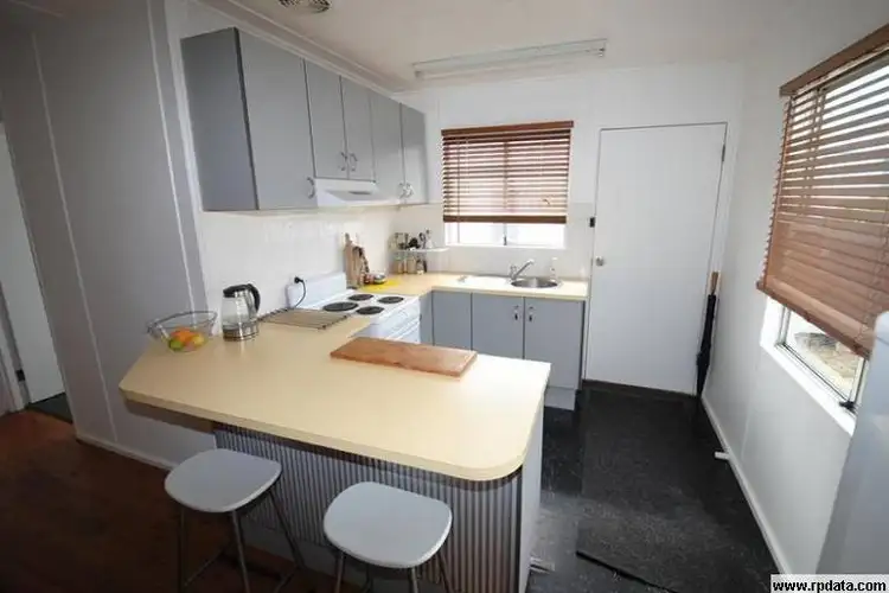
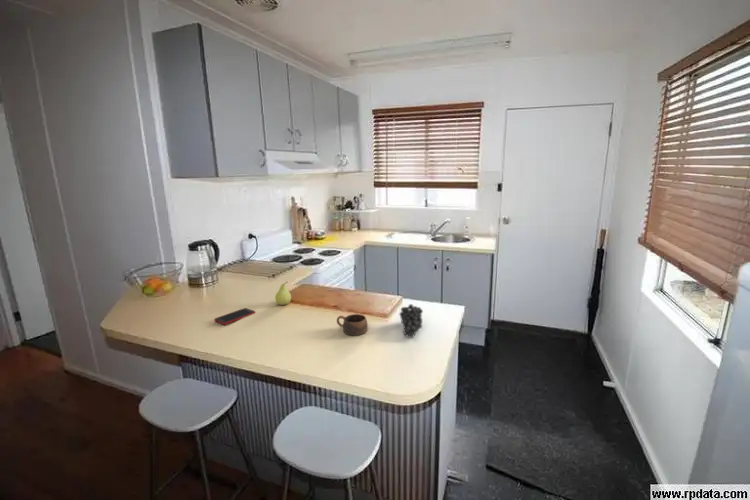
+ cup (352, 323)
+ cell phone (235, 316)
+ fruit (283, 292)
+ fruit (409, 318)
